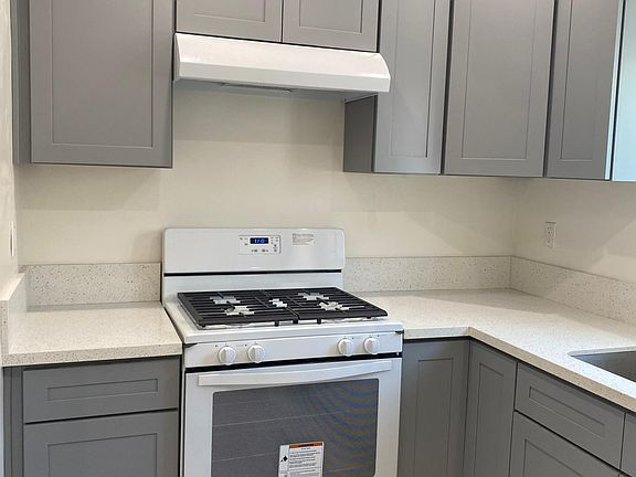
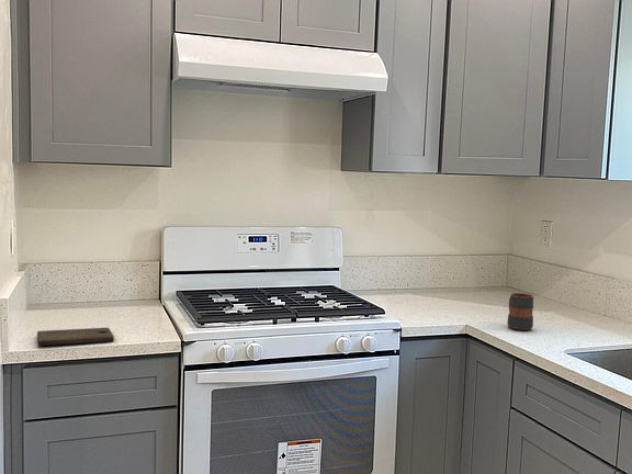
+ mug (518, 311)
+ cutting board (75, 336)
